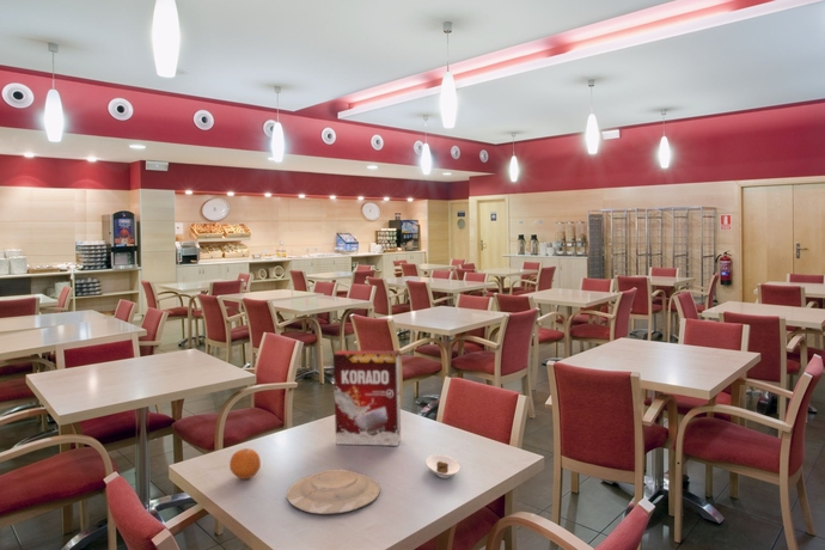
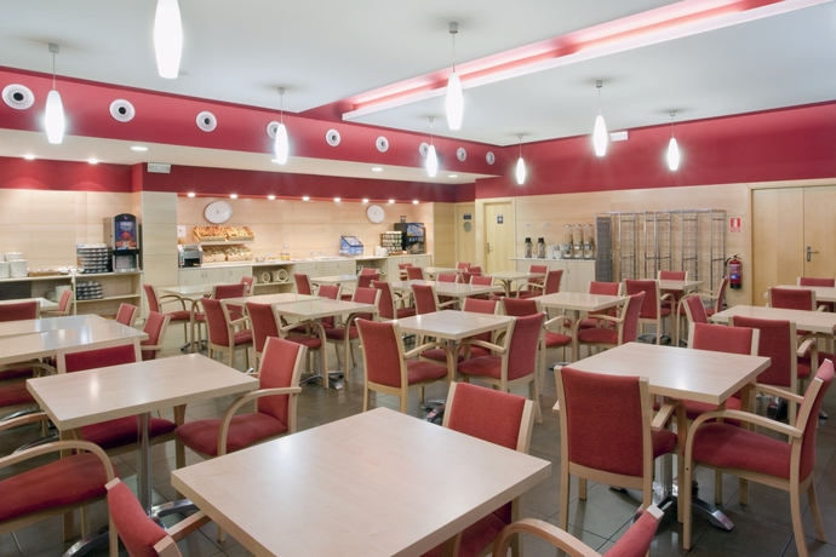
- saucer (442, 468)
- plate (334, 484)
- fruit (245, 463)
- cereal box (367, 397)
